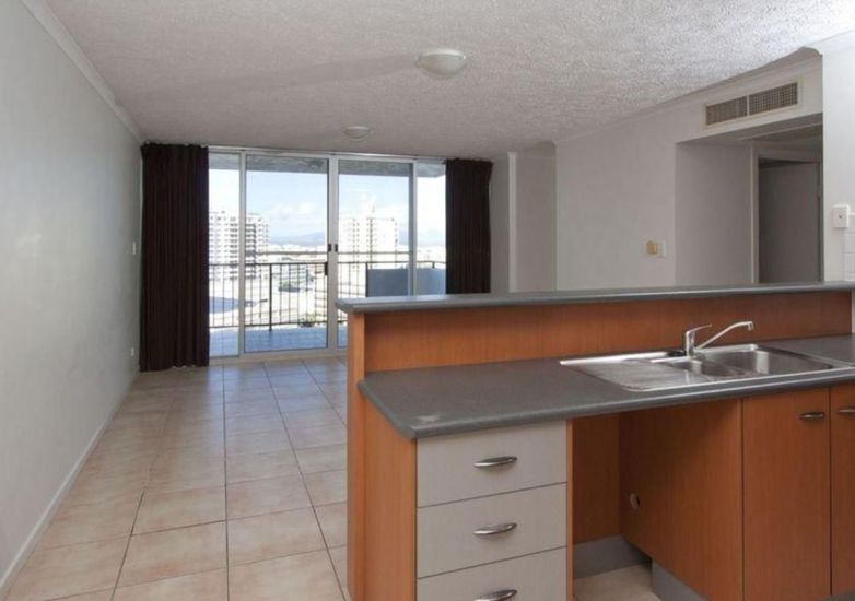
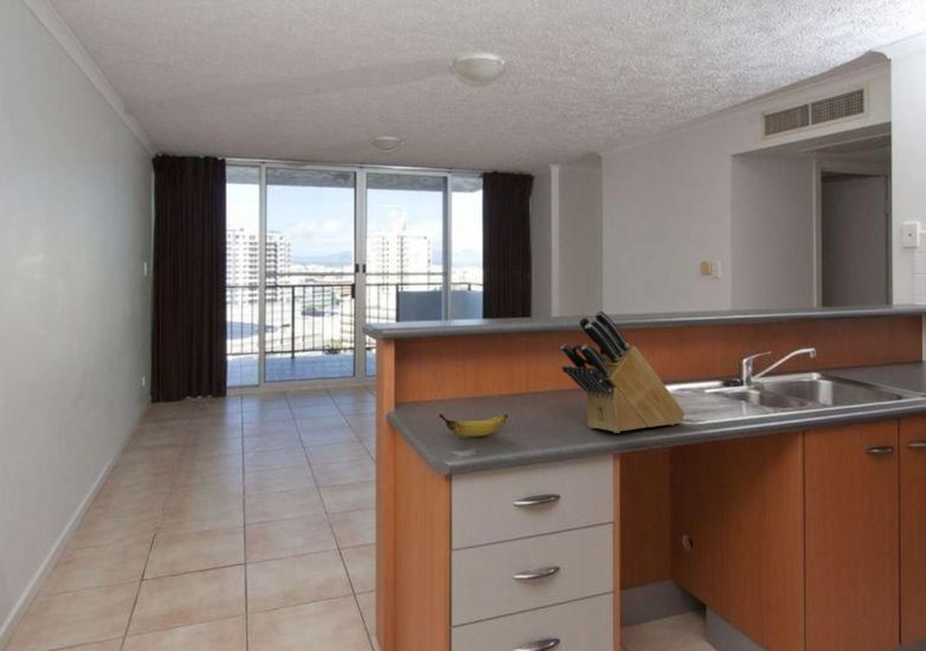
+ banana (474, 424)
+ knife block (623, 369)
